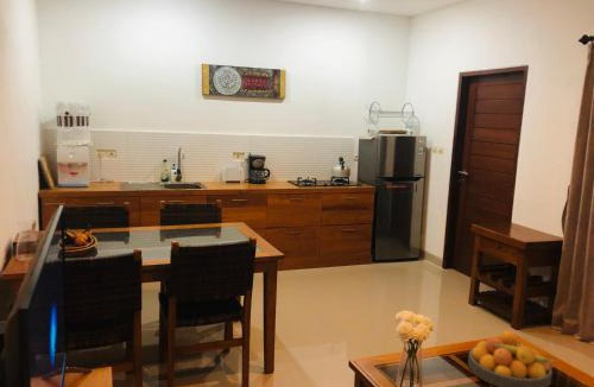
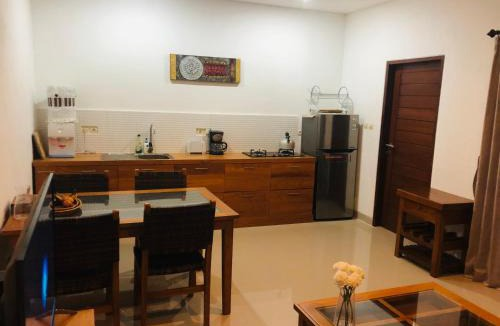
- fruit bowl (508, 355)
